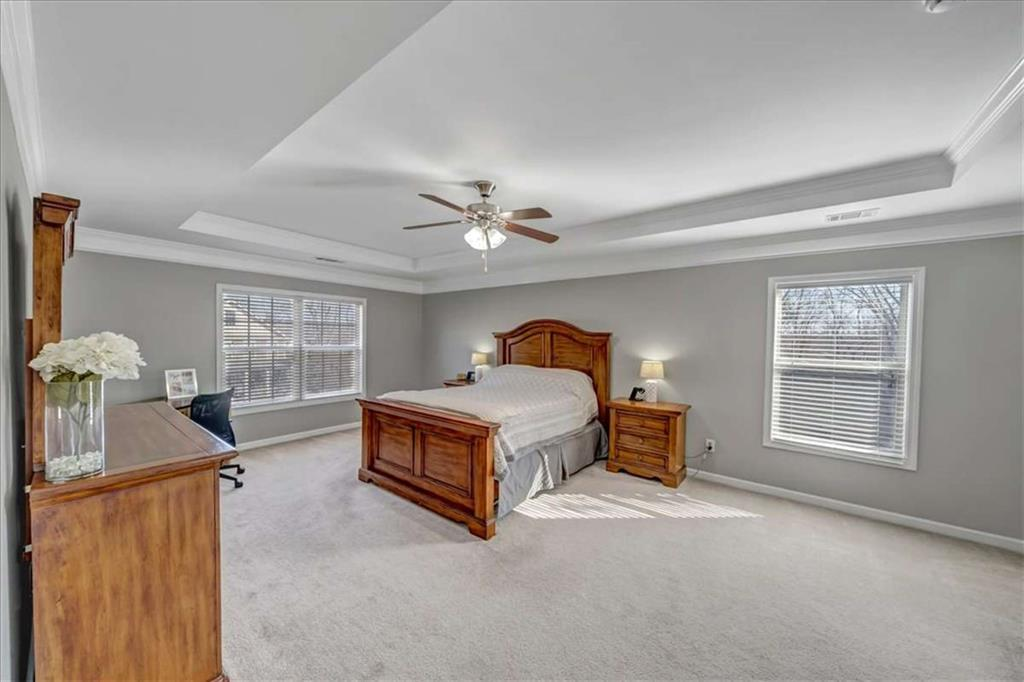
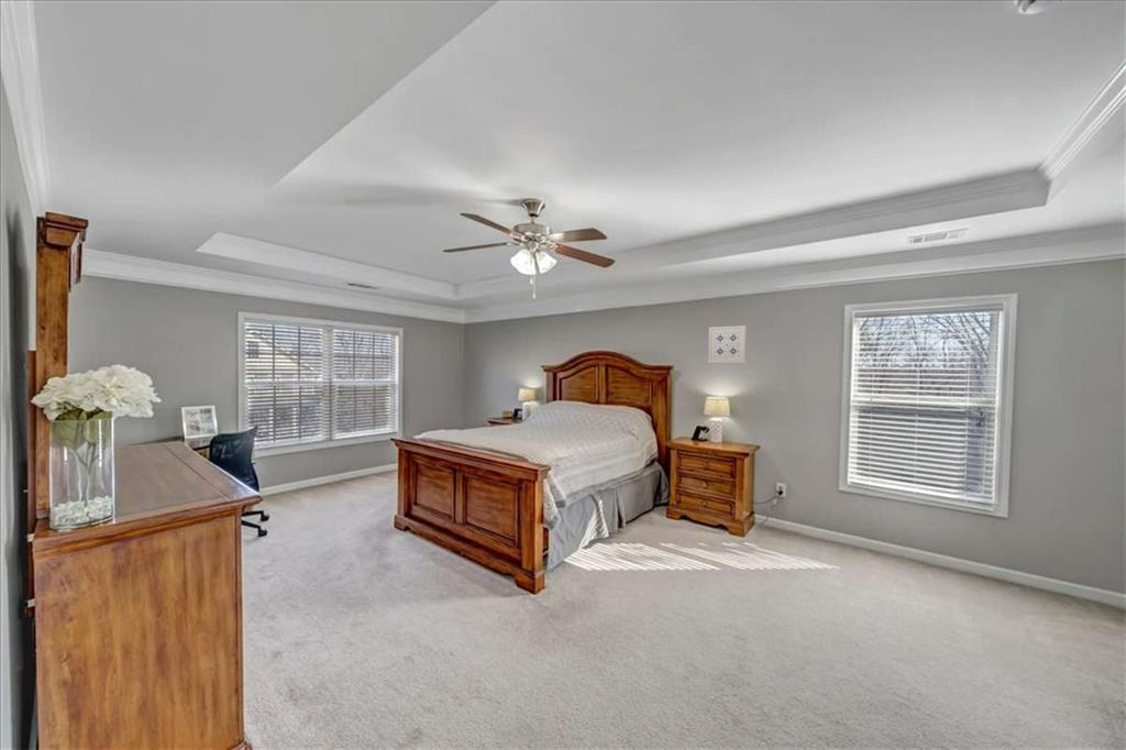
+ wall art (727, 344)
